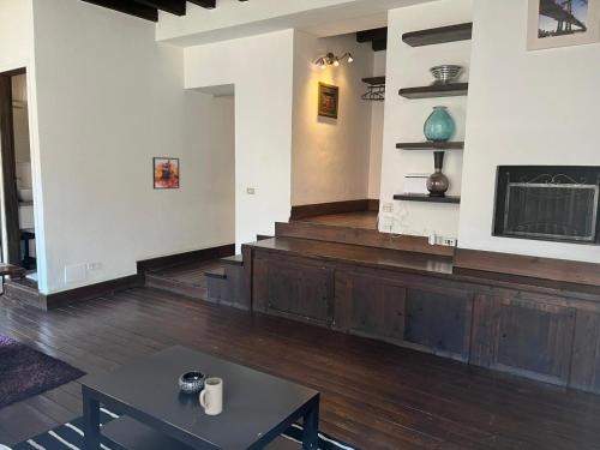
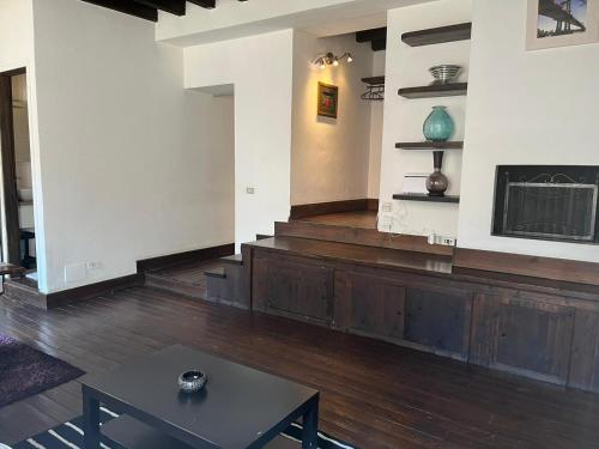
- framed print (166, 173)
- mug (210, 397)
